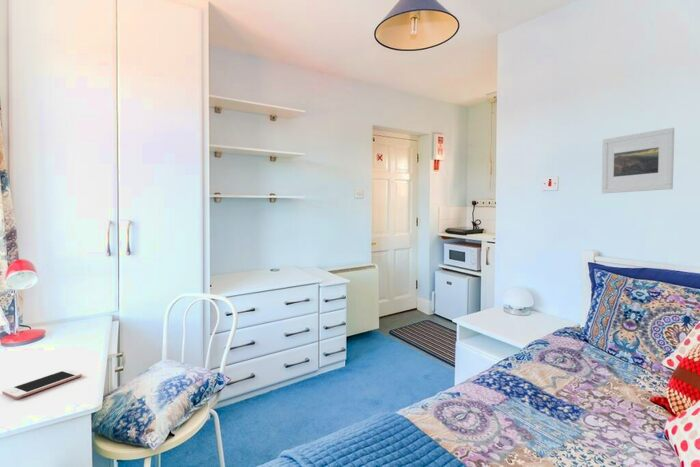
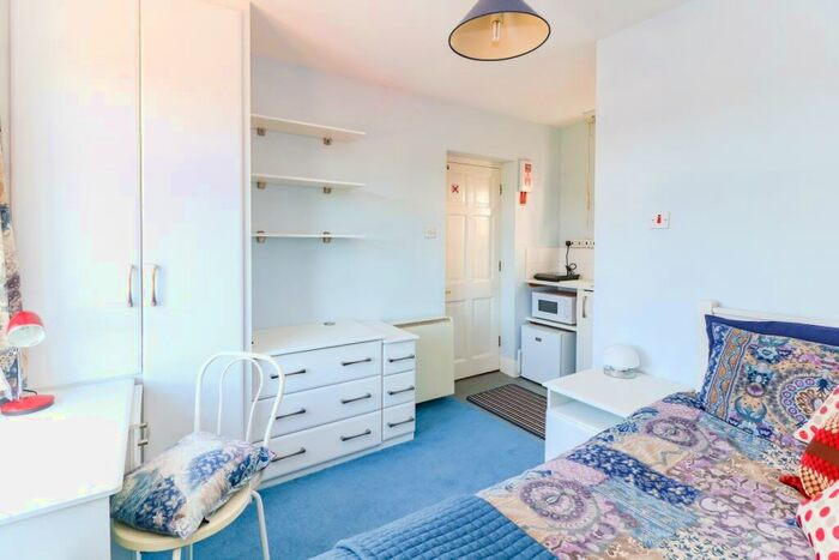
- cell phone (44, 382)
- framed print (635, 162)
